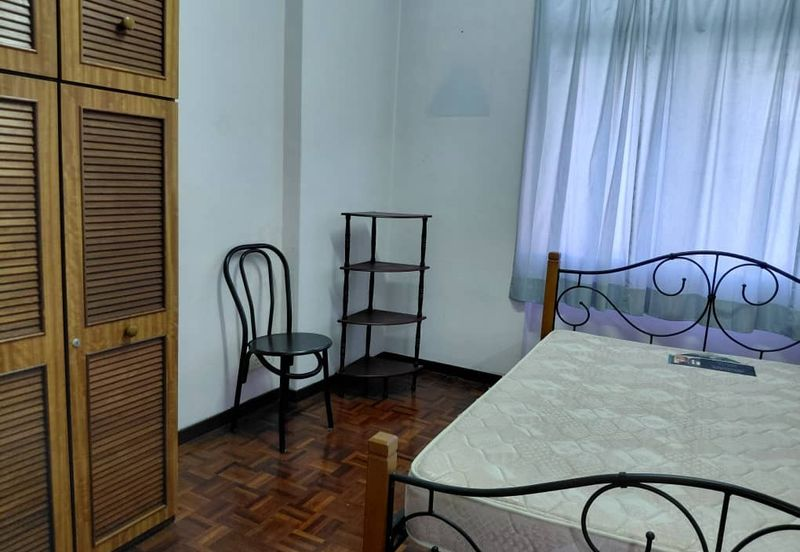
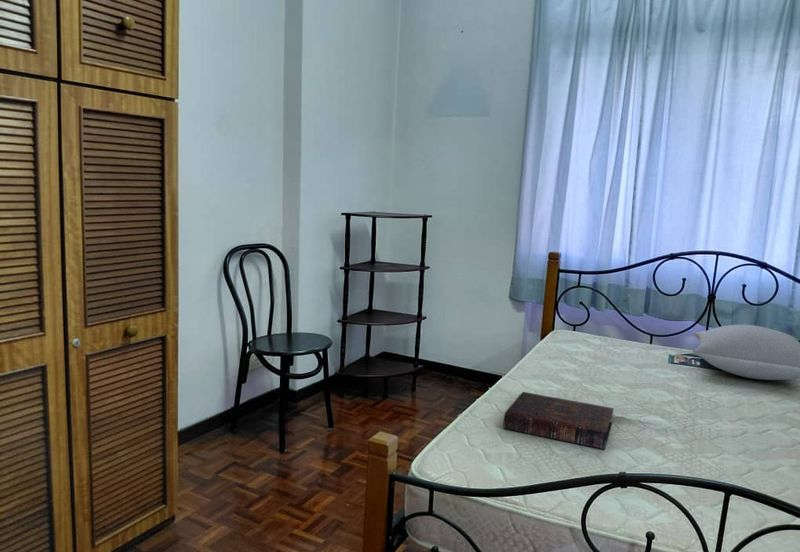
+ pillow (751, 349)
+ book (559, 418)
